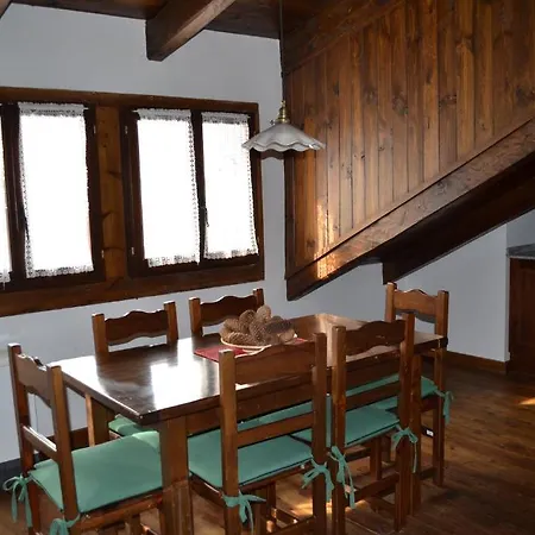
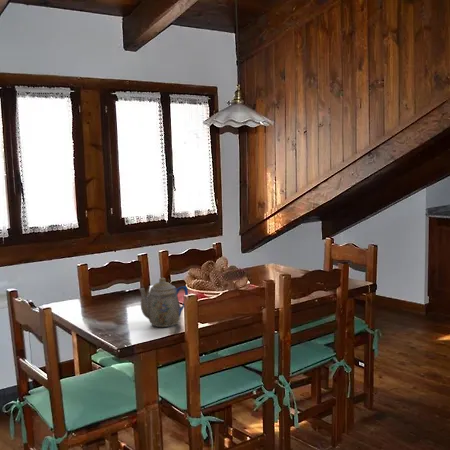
+ teapot (163, 301)
